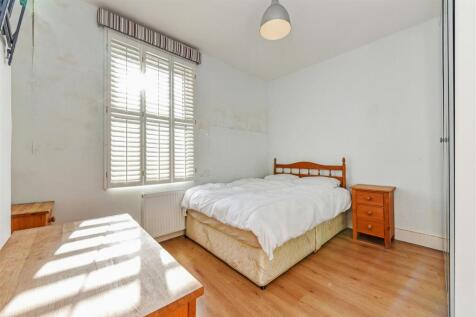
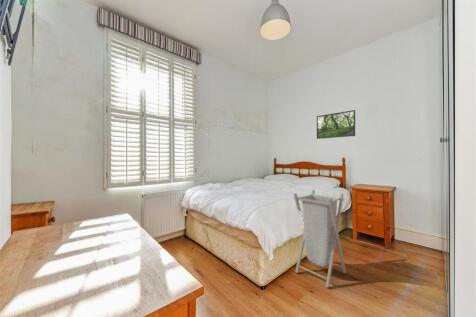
+ laundry hamper (319, 232)
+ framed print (334, 125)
